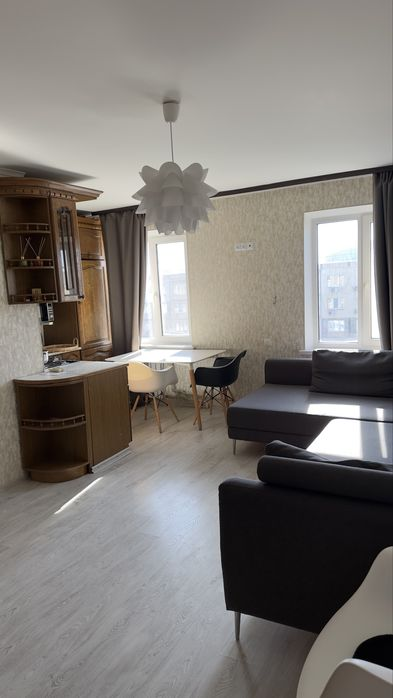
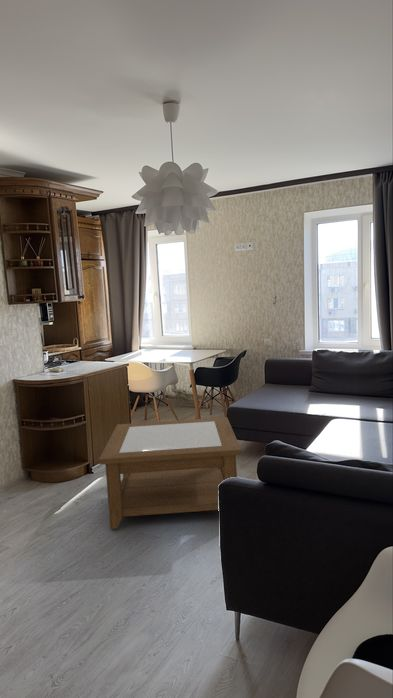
+ coffee table (173, 467)
